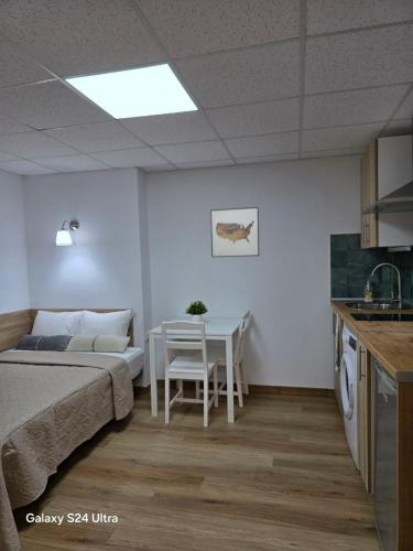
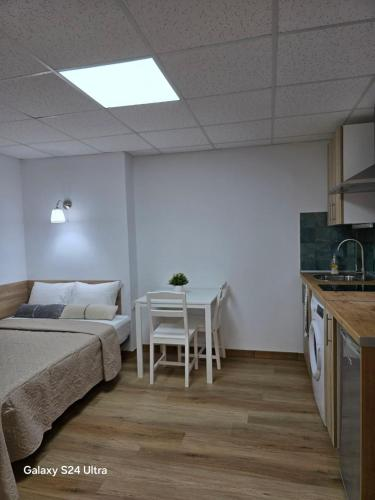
- wall art (235, 233)
